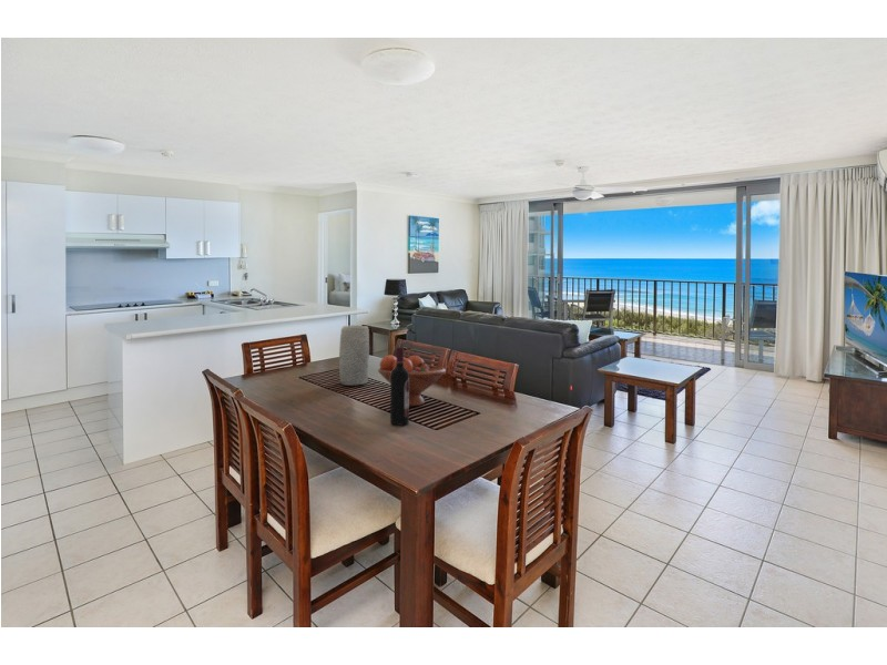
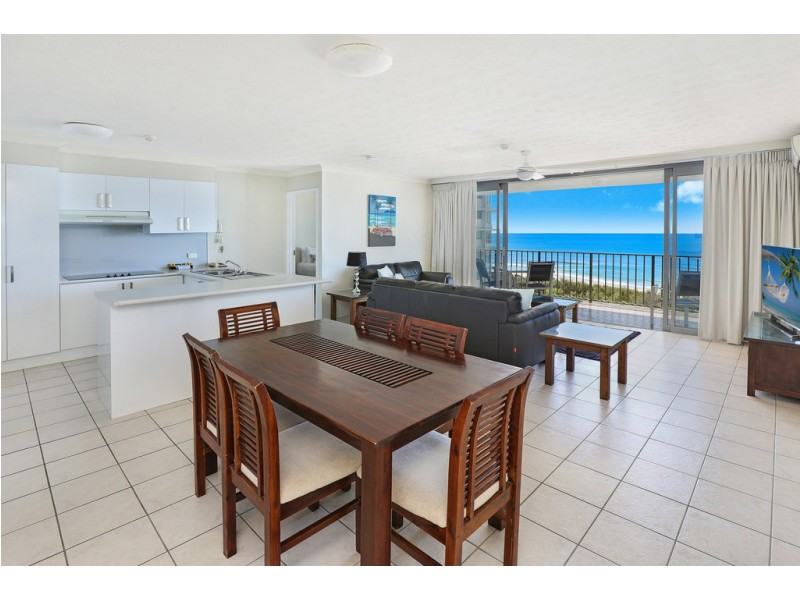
- wine bottle (399, 385)
- vase (354, 355)
- fruit bowl (411, 379)
